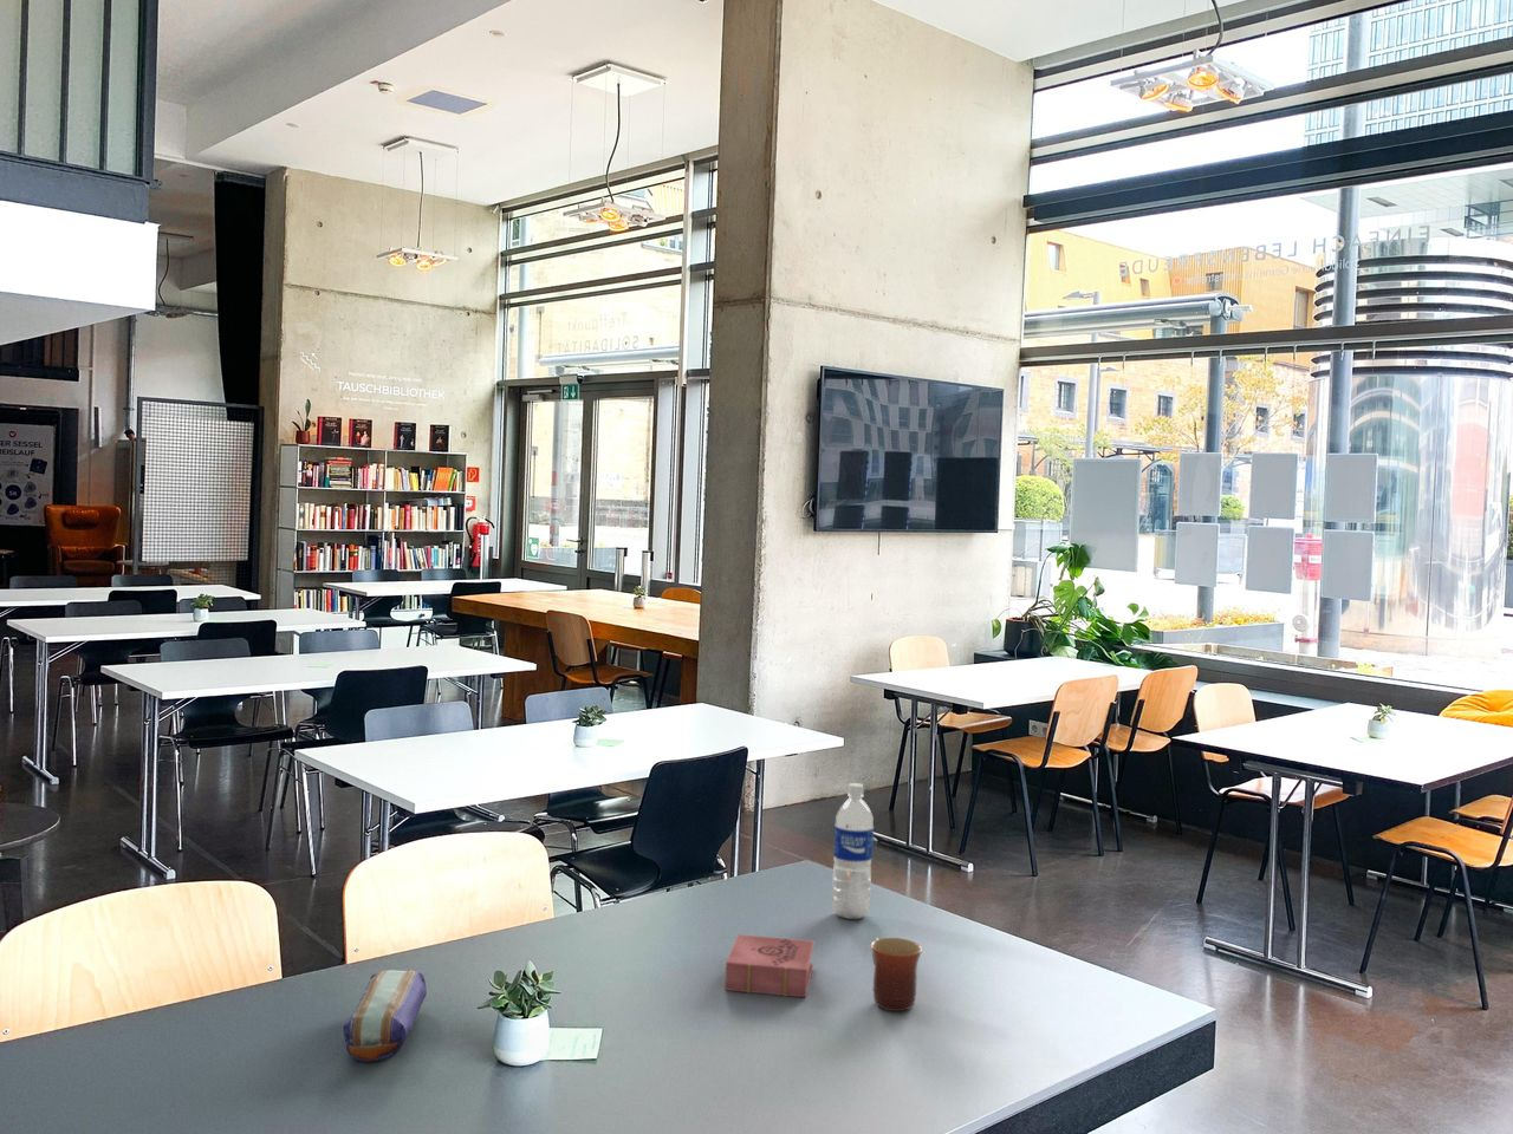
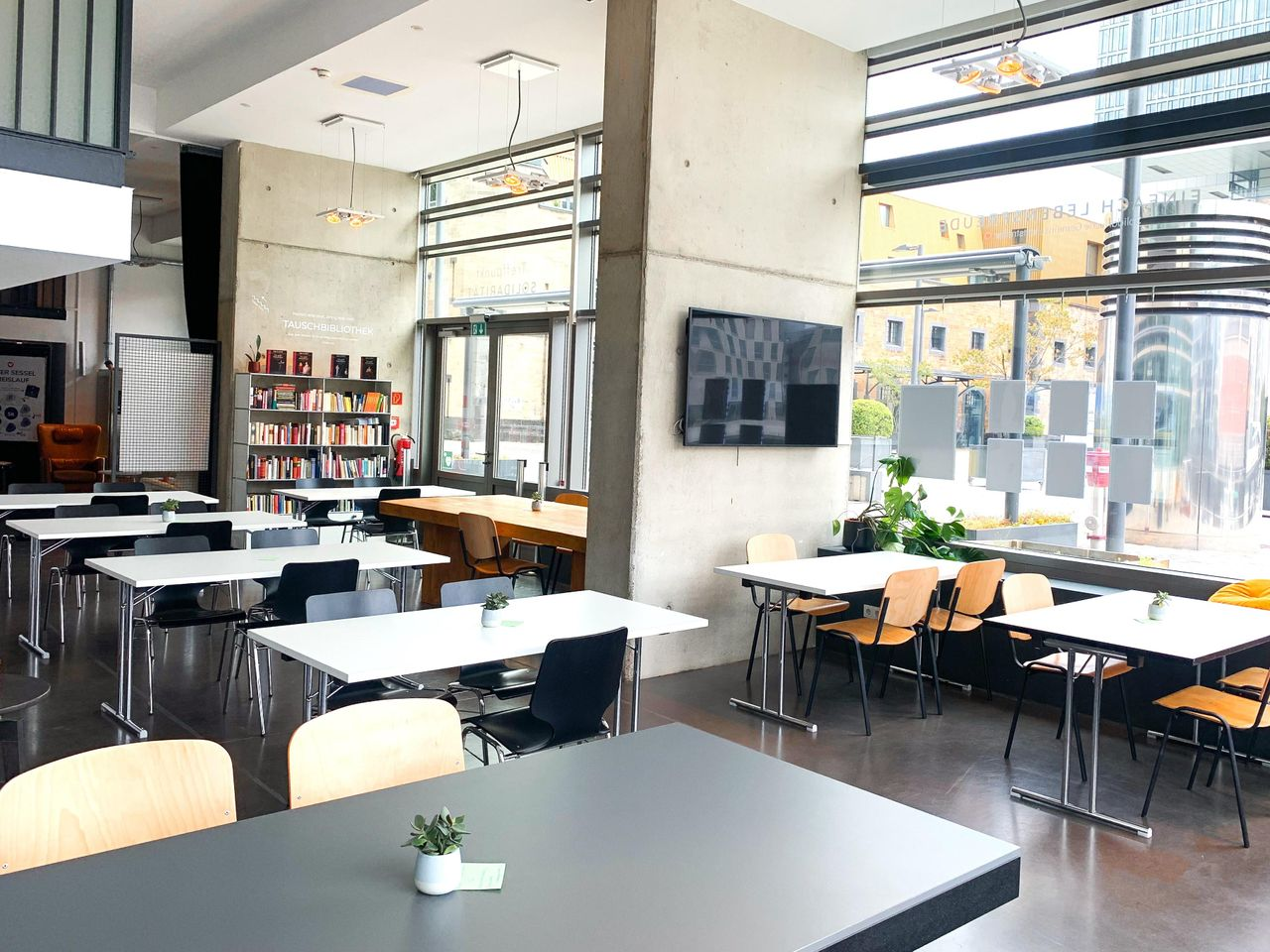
- water bottle (852, 849)
- book (770, 965)
- mug (890, 971)
- pencil case (387, 1010)
